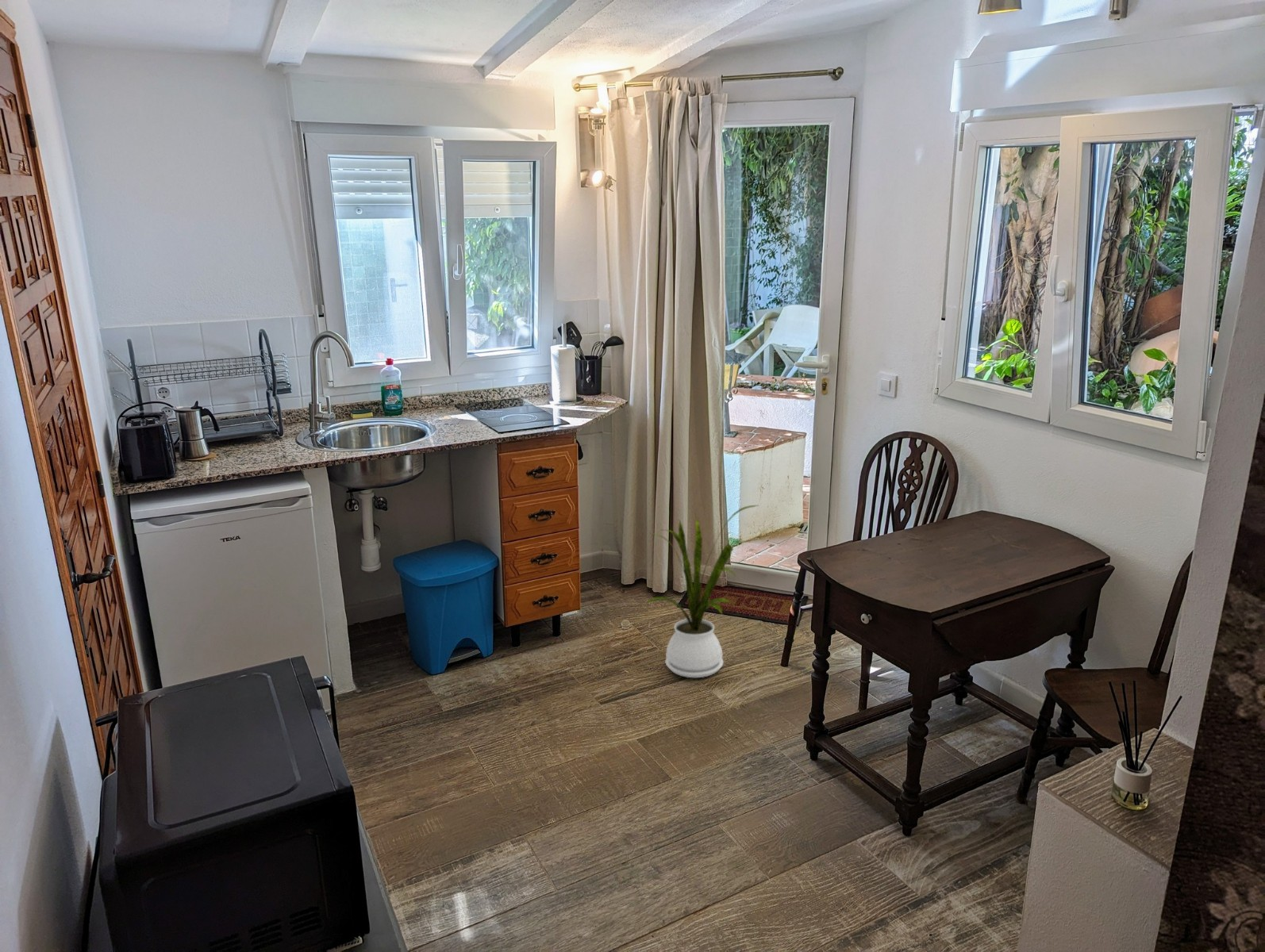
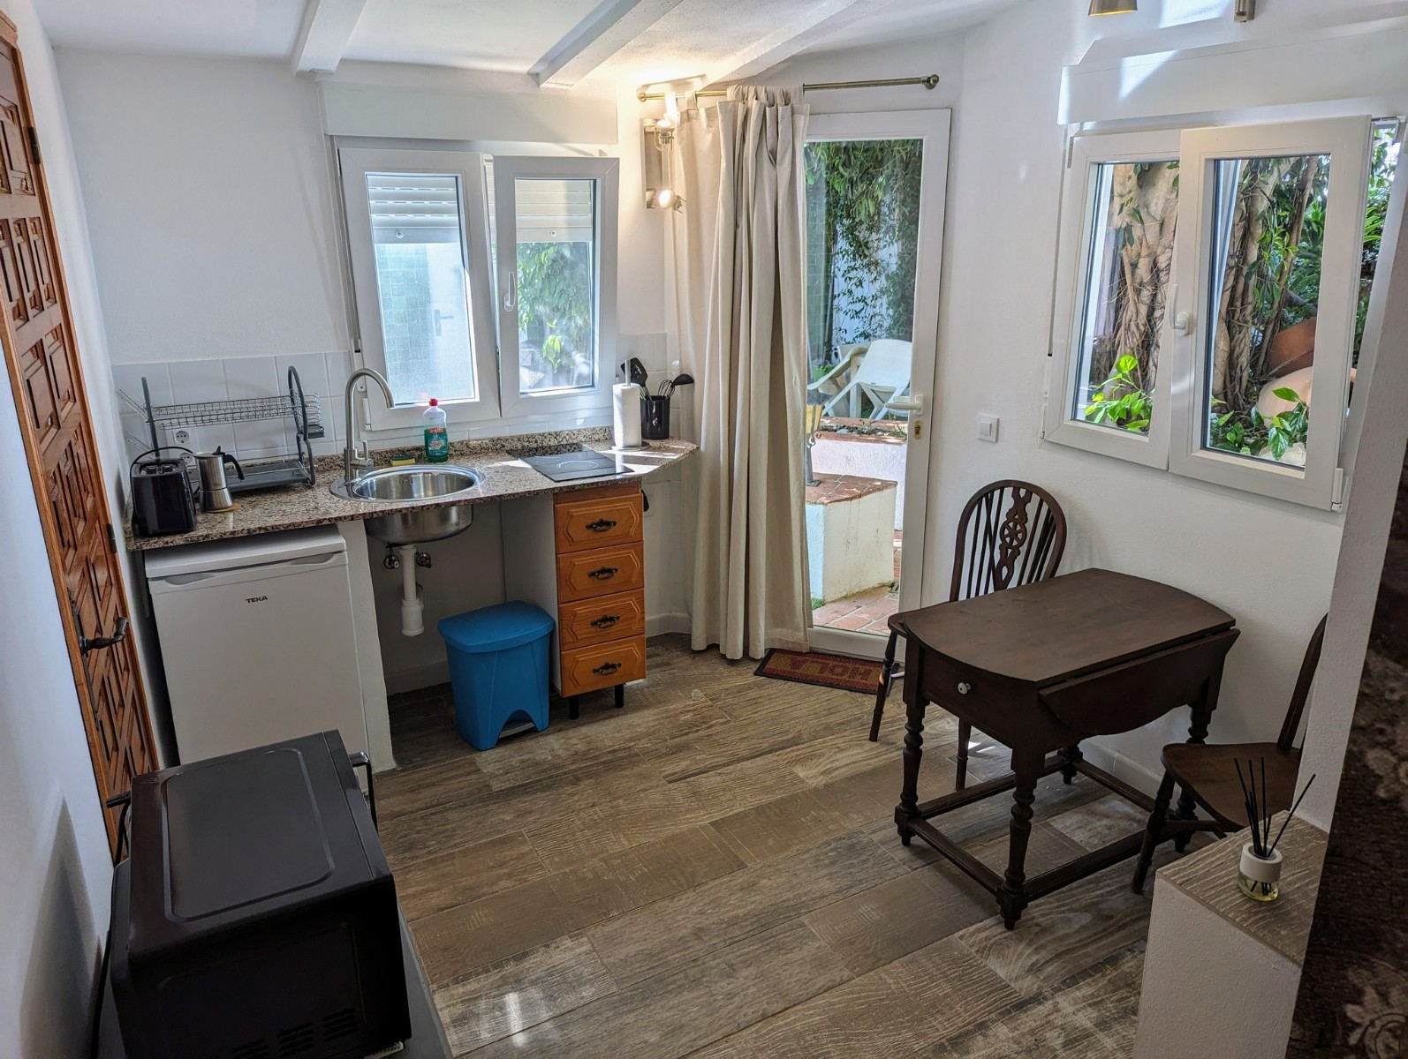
- house plant (700, 585)
